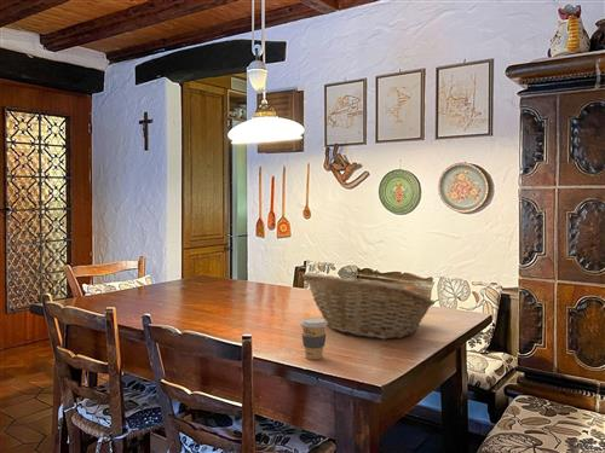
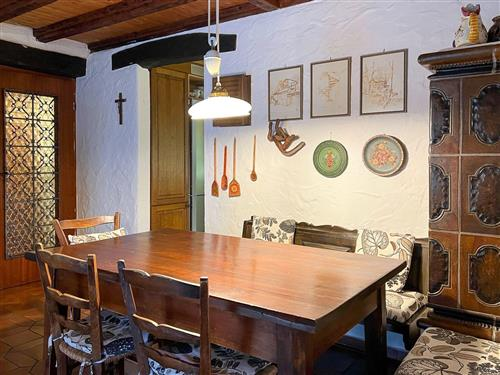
- fruit basket (365, 300)
- coffee cup (313, 338)
